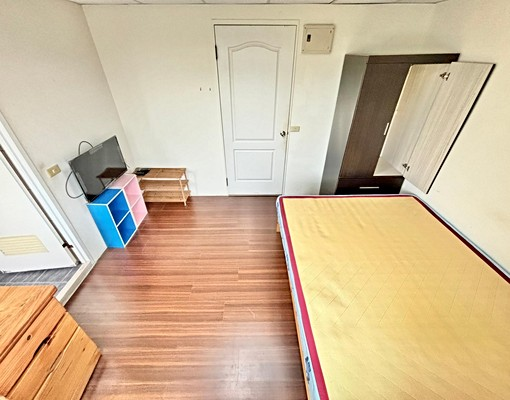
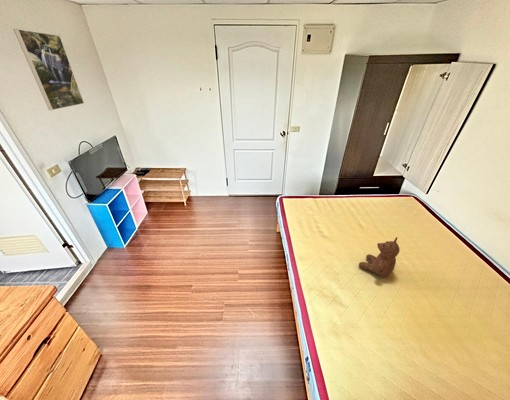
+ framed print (54, 72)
+ teddy bear (381, 254)
